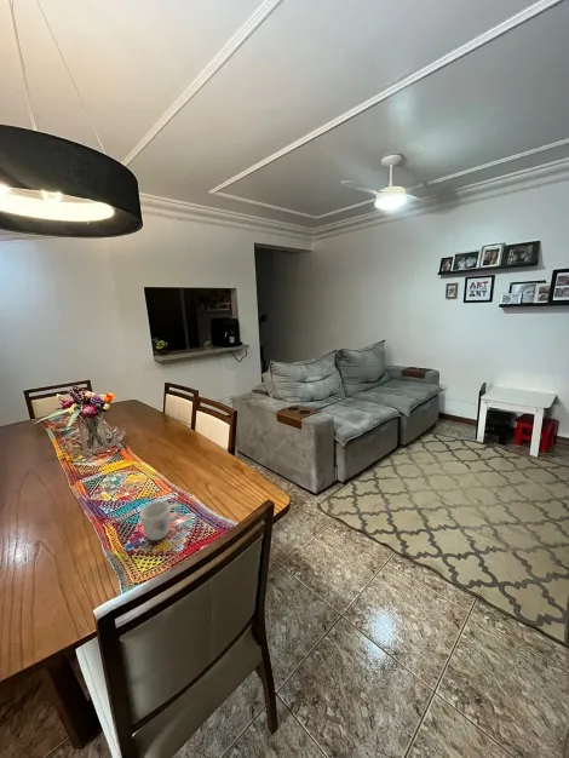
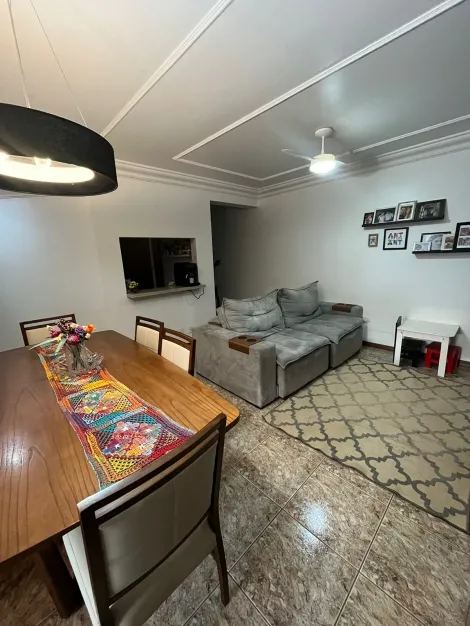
- mug (162, 519)
